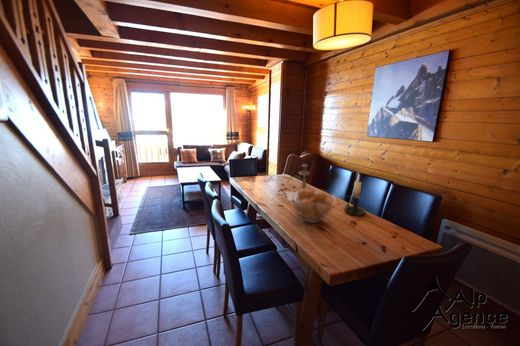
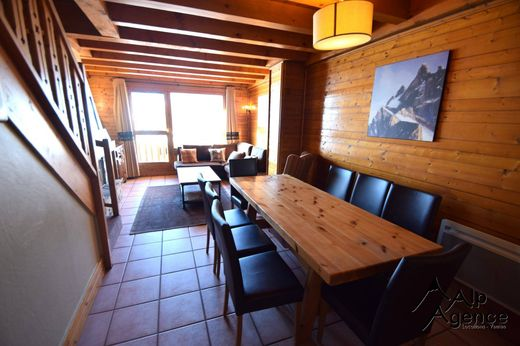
- hookah (302, 180)
- candle holder (354, 193)
- fruit basket (312, 204)
